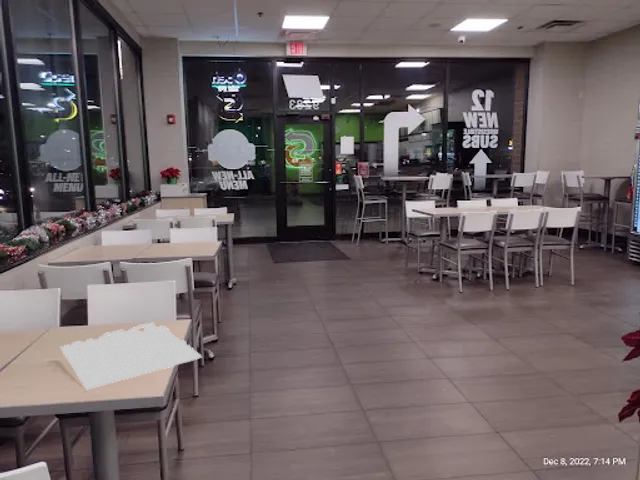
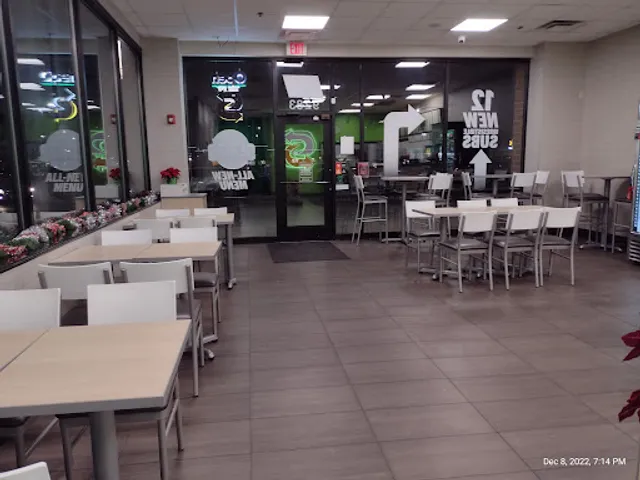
- napkin (129, 347)
